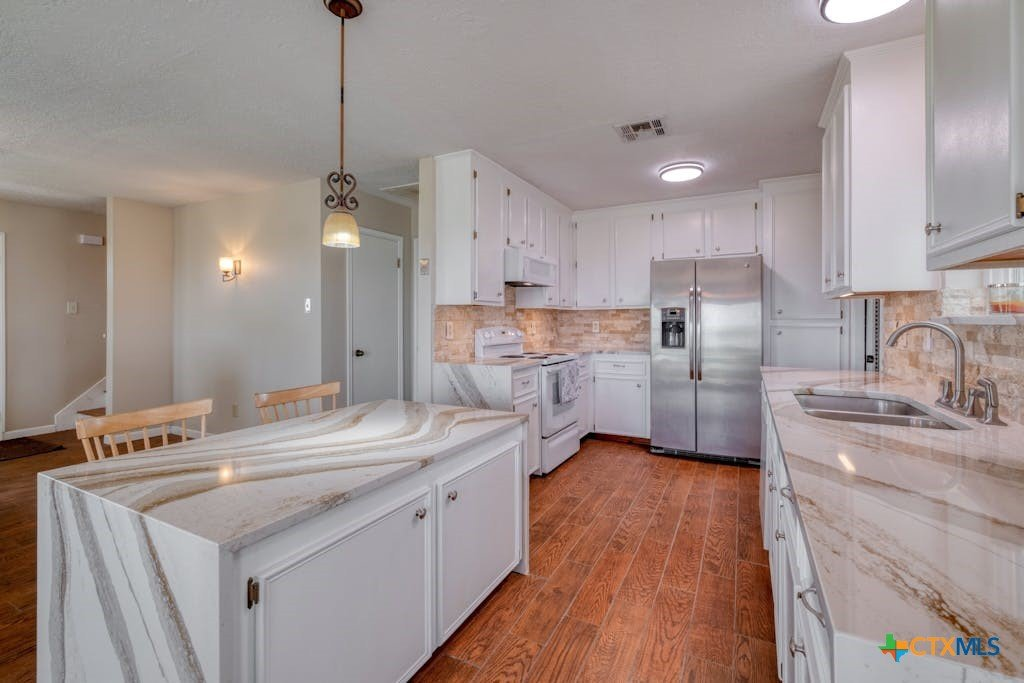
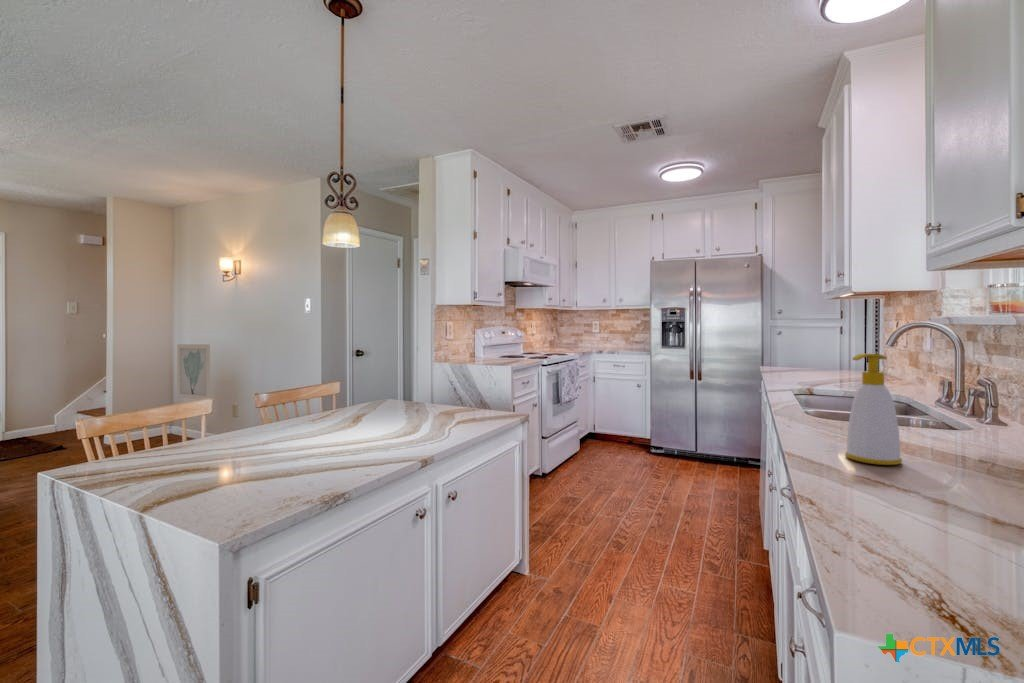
+ soap bottle (872, 406)
+ wall art (193, 371)
